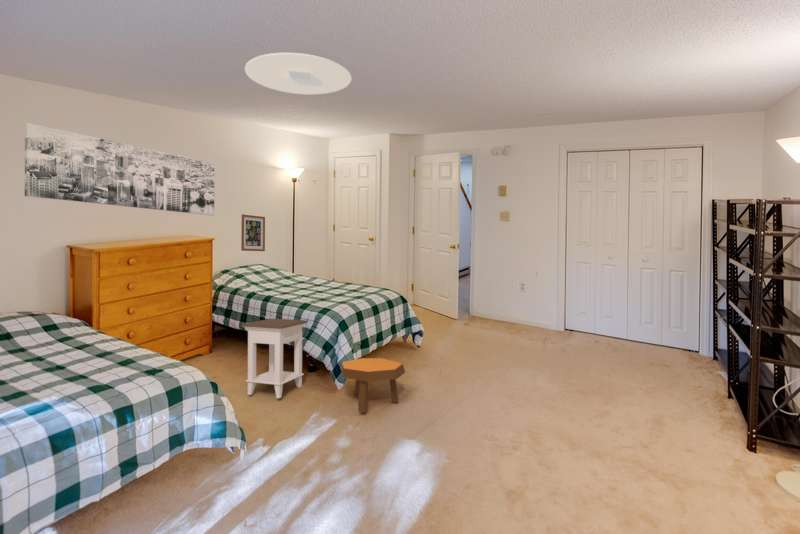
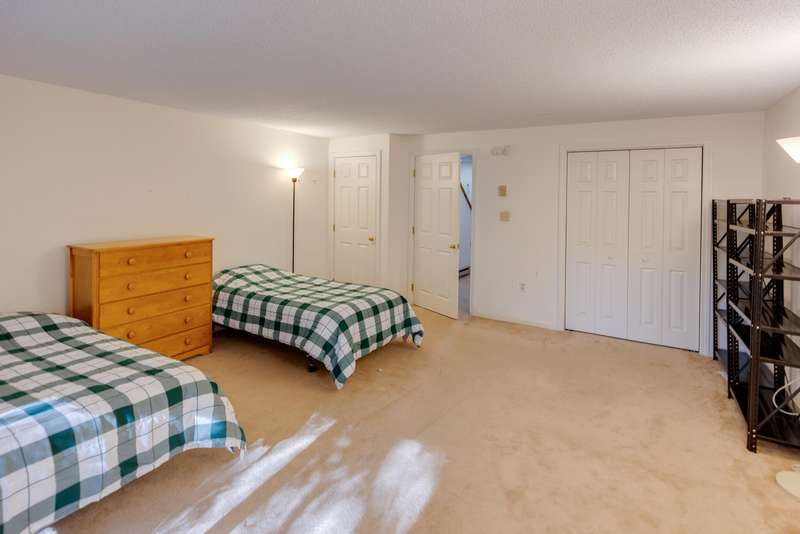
- nightstand (275, 356)
- wall art (134, 176)
- ceiling light (299, 70)
- wall art (253, 233)
- footstool (371, 380)
